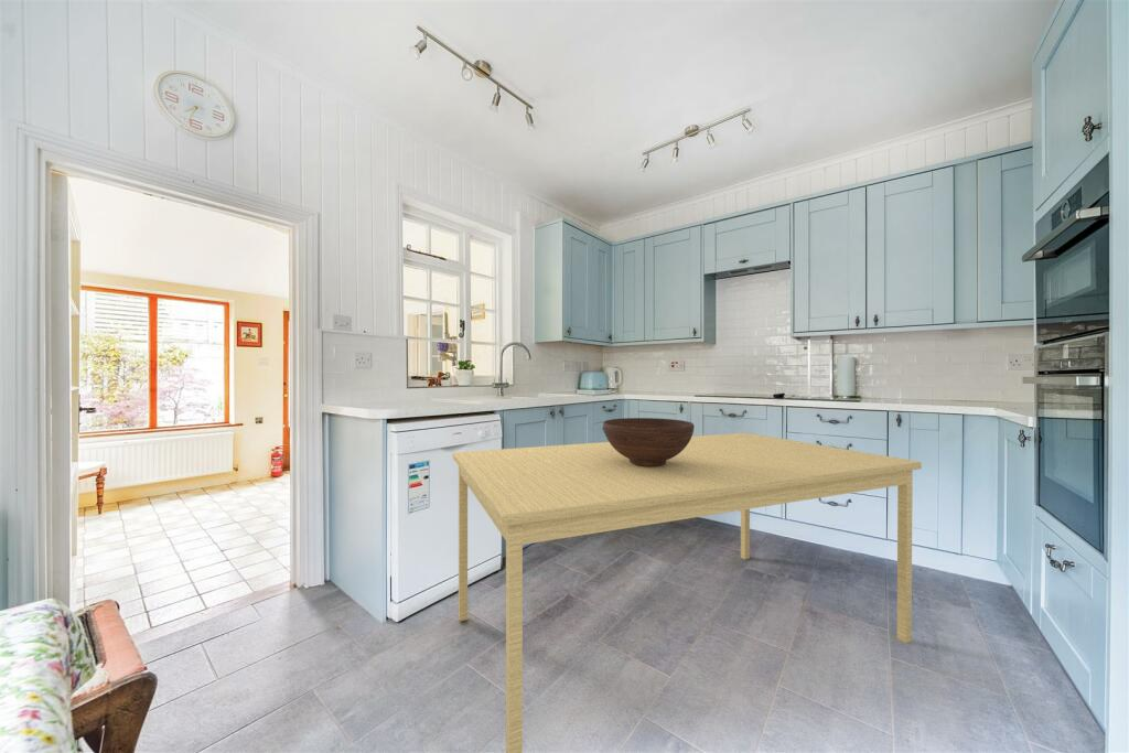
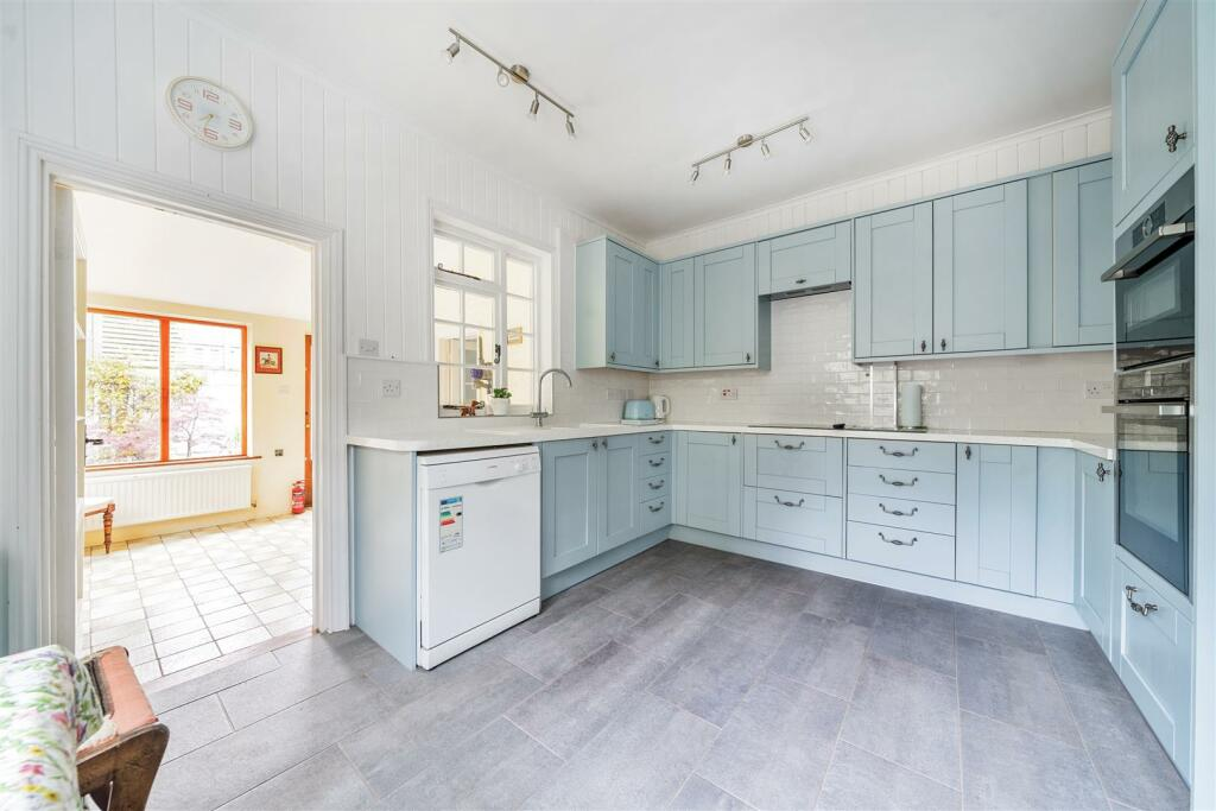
- dining table (671, 520)
- fruit bowl (647, 442)
